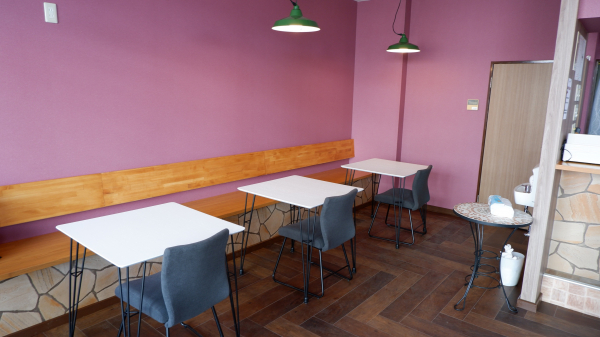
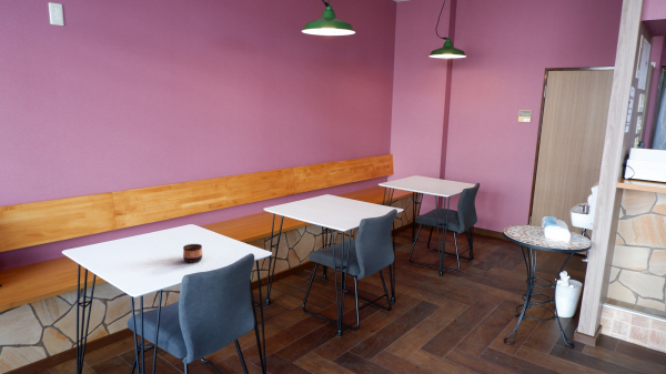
+ cup (193, 253)
